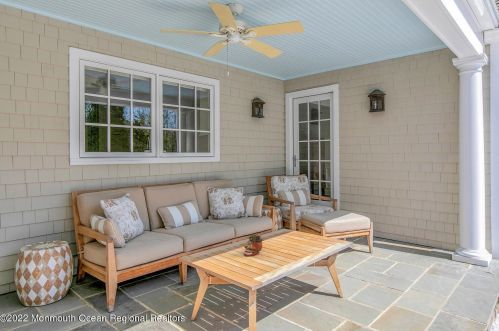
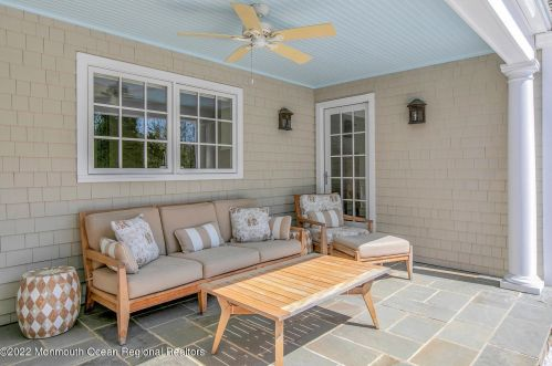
- succulent planter (253, 243)
